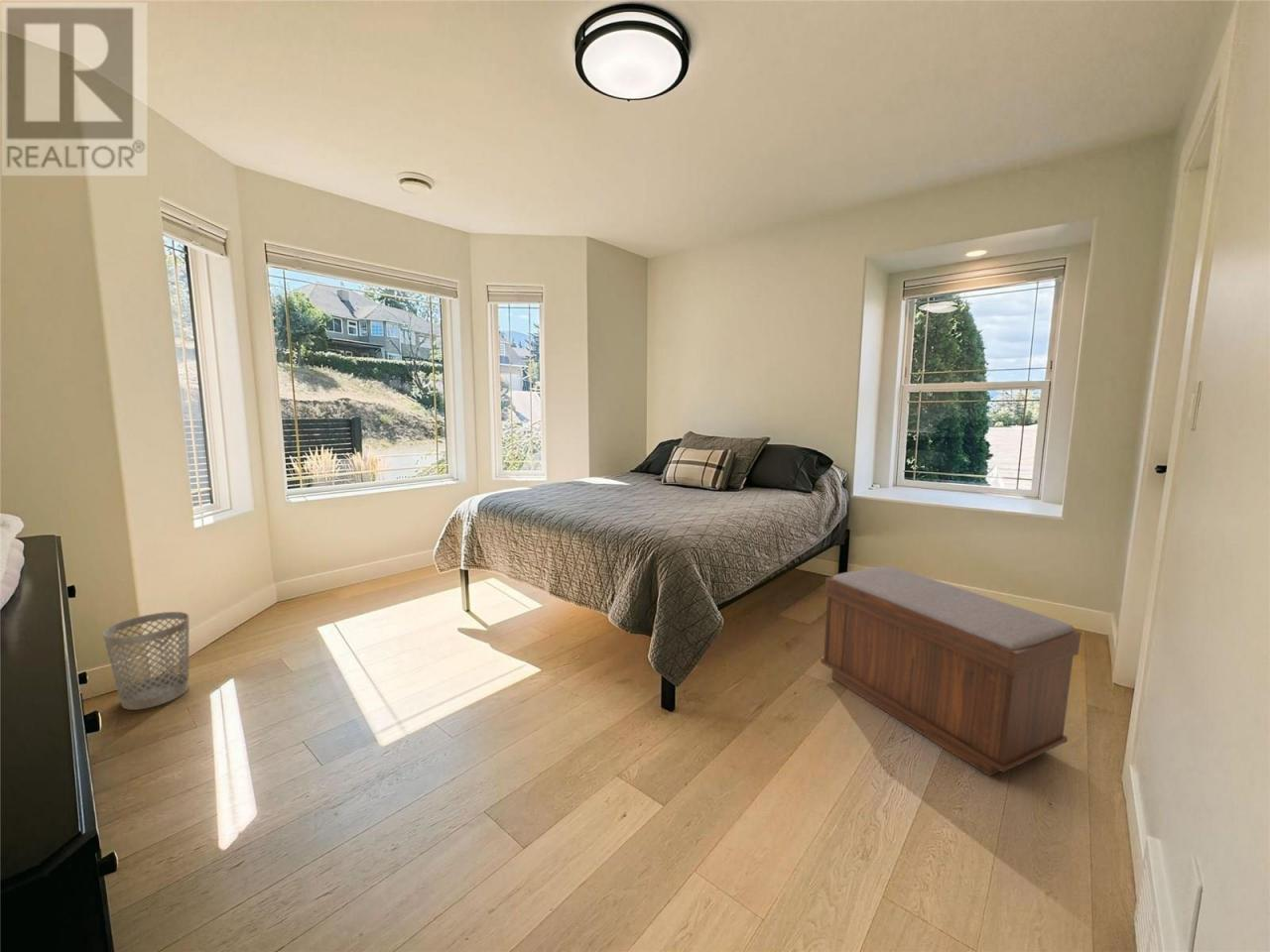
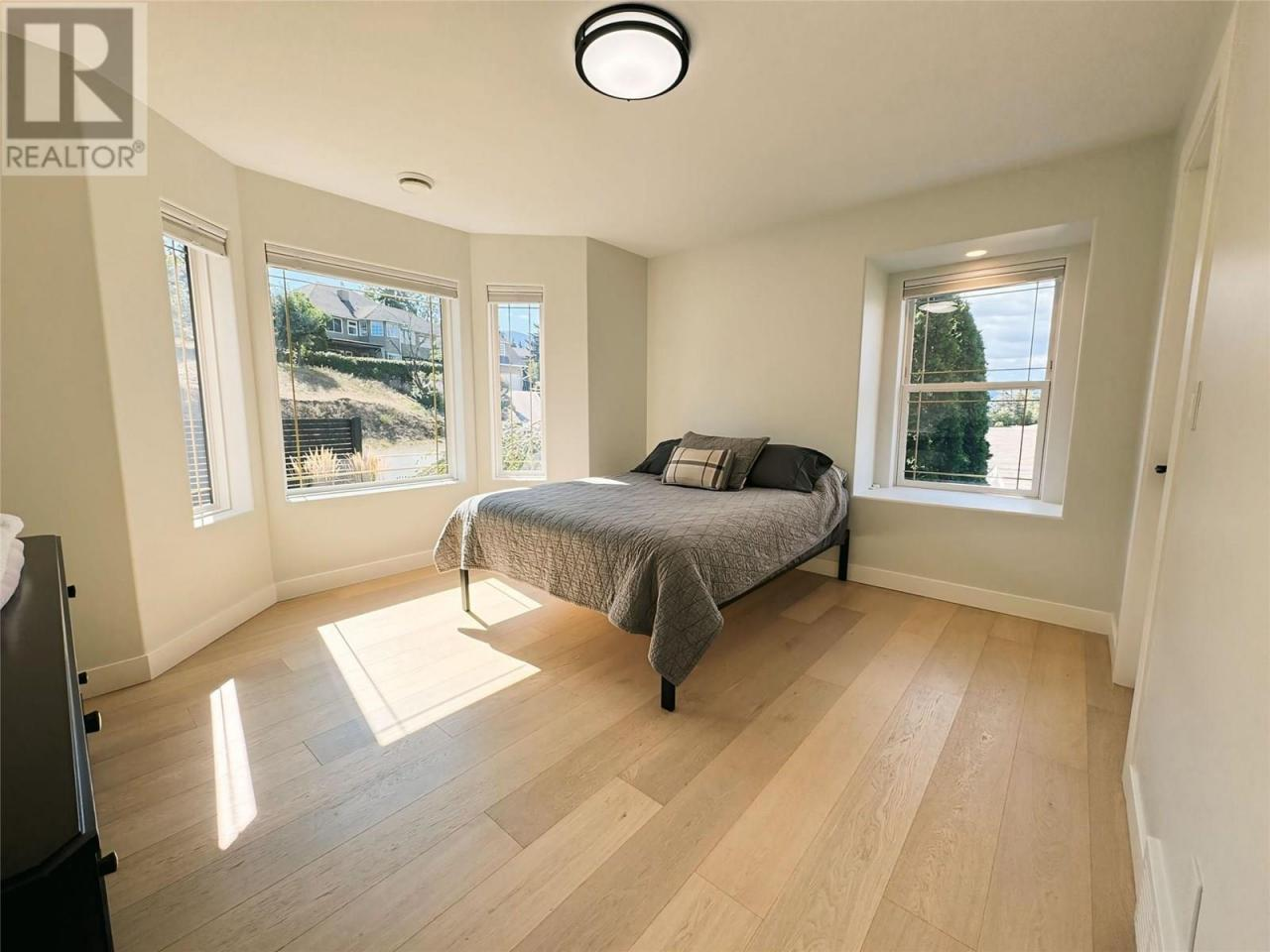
- bench (932, 652)
- wastebasket (152, 659)
